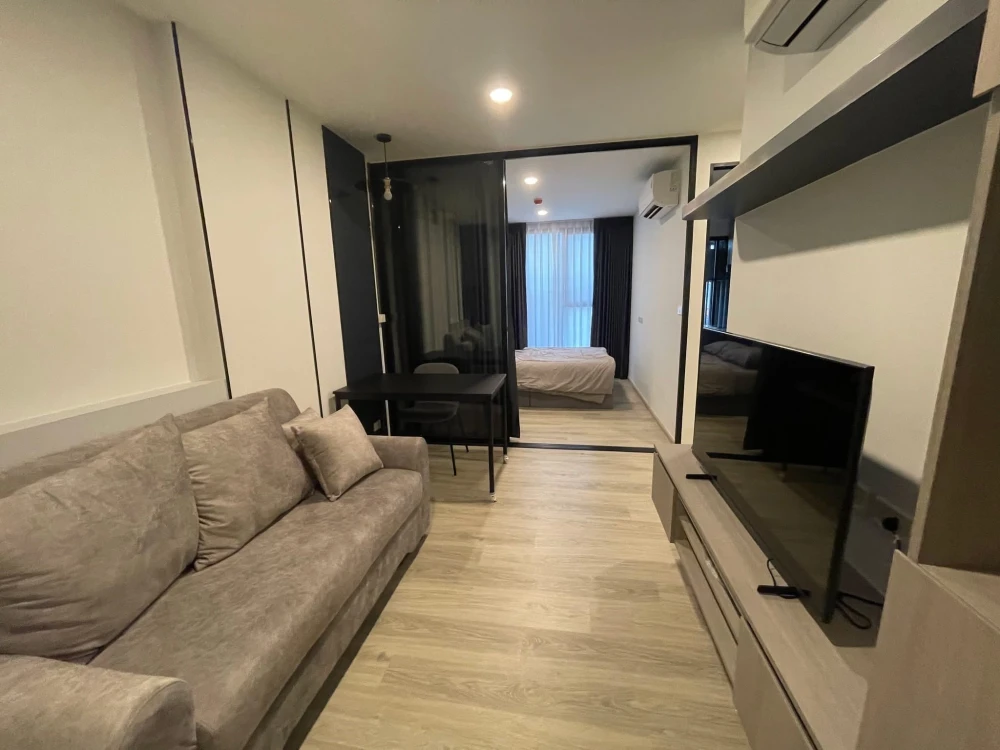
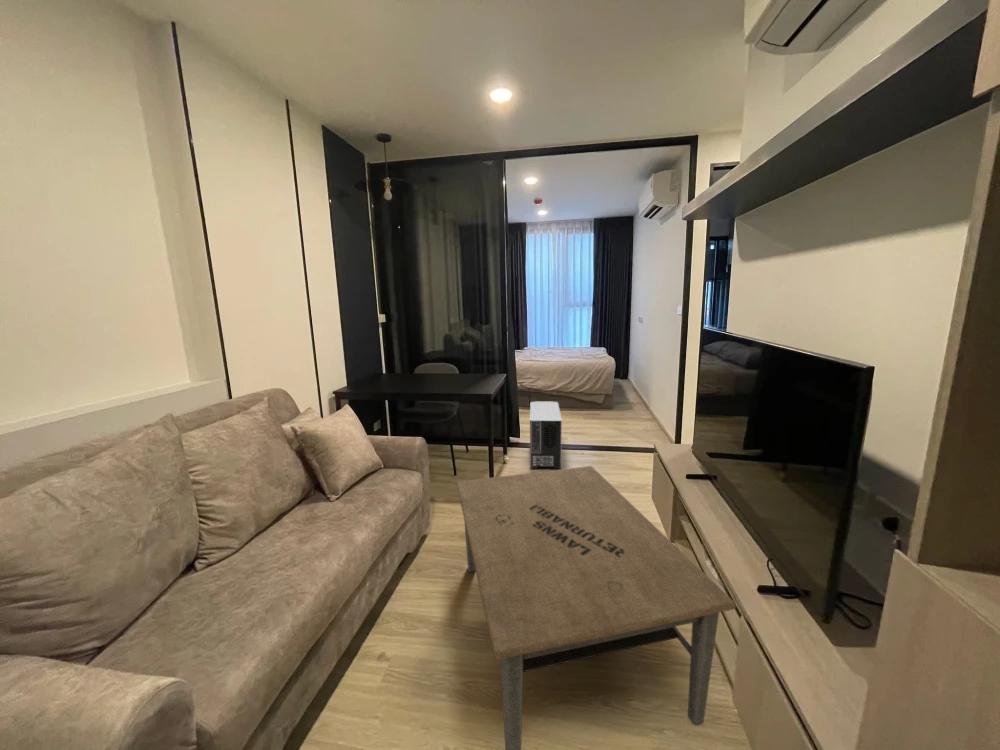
+ coffee table (559, 578)
+ air purifier (544, 433)
